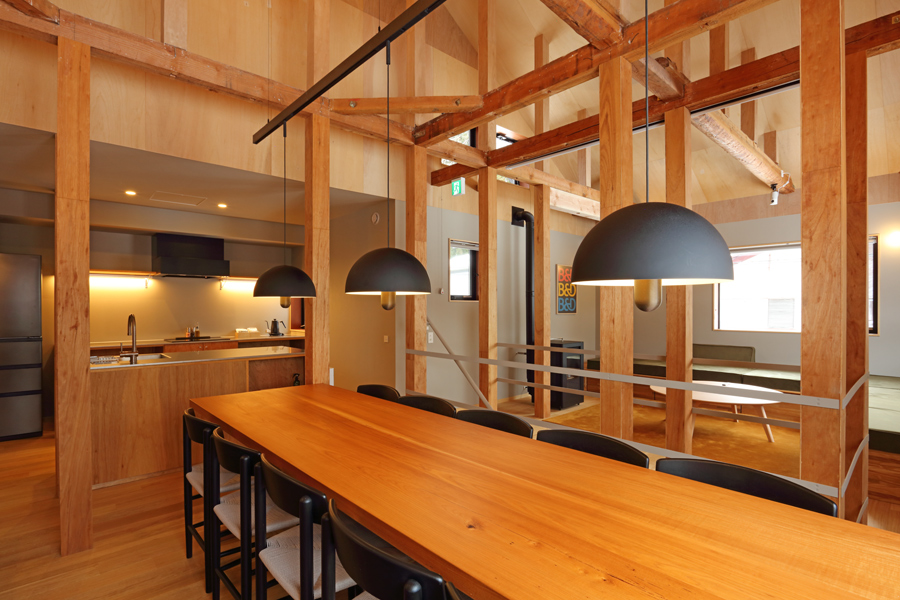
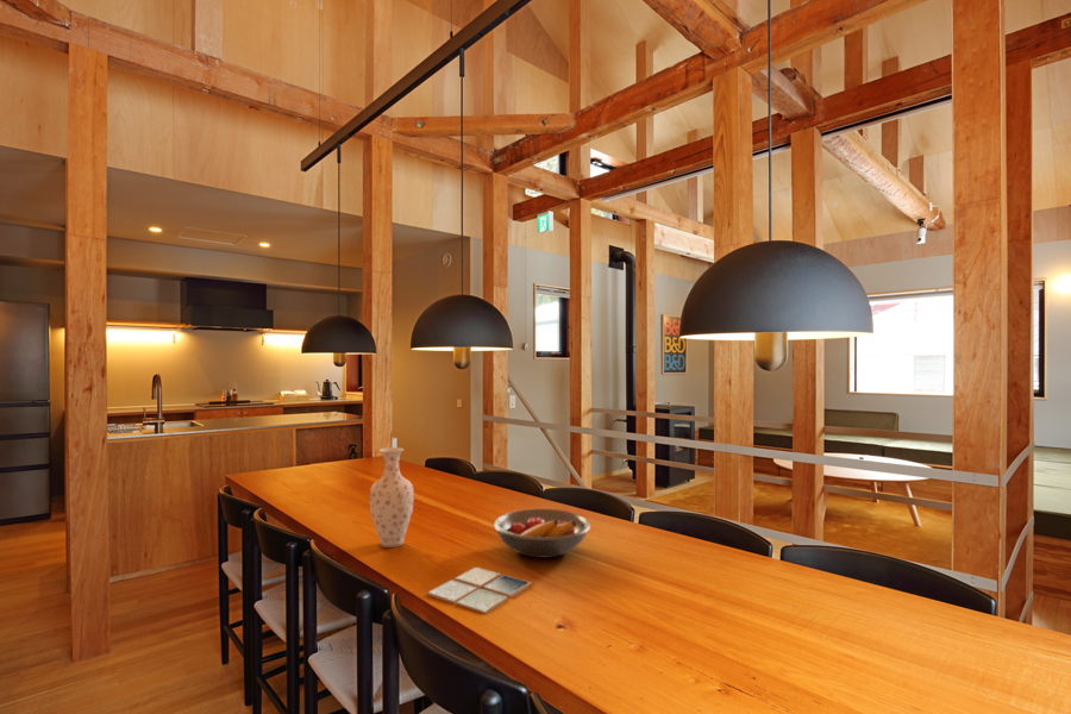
+ drink coaster (480, 588)
+ fruit bowl (541, 532)
+ vase (392, 496)
